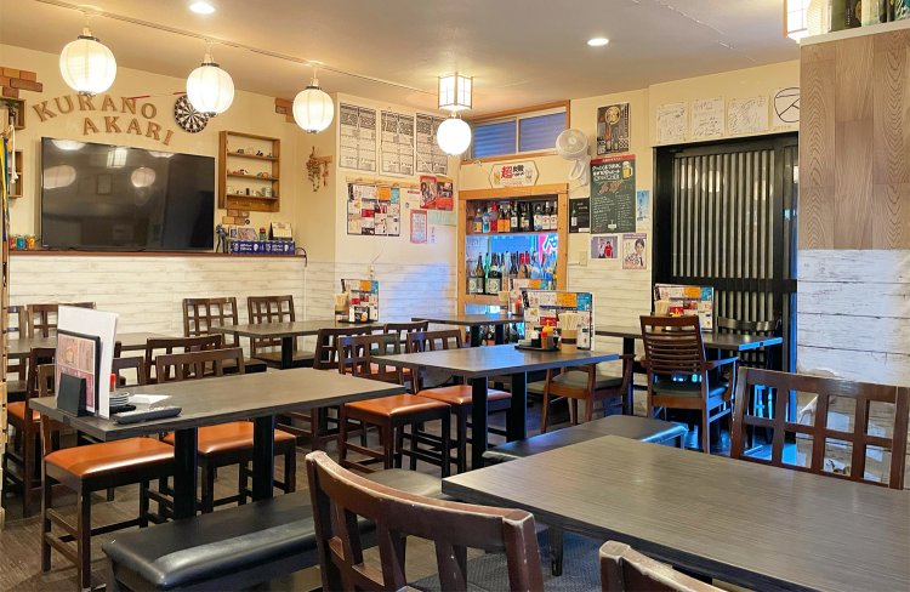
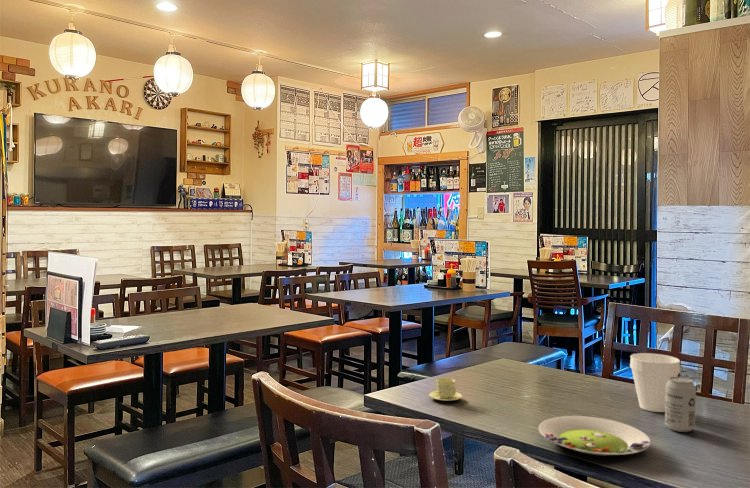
+ chinaware (445, 389)
+ cup (654, 383)
+ beverage can (680, 404)
+ salad plate (592, 436)
